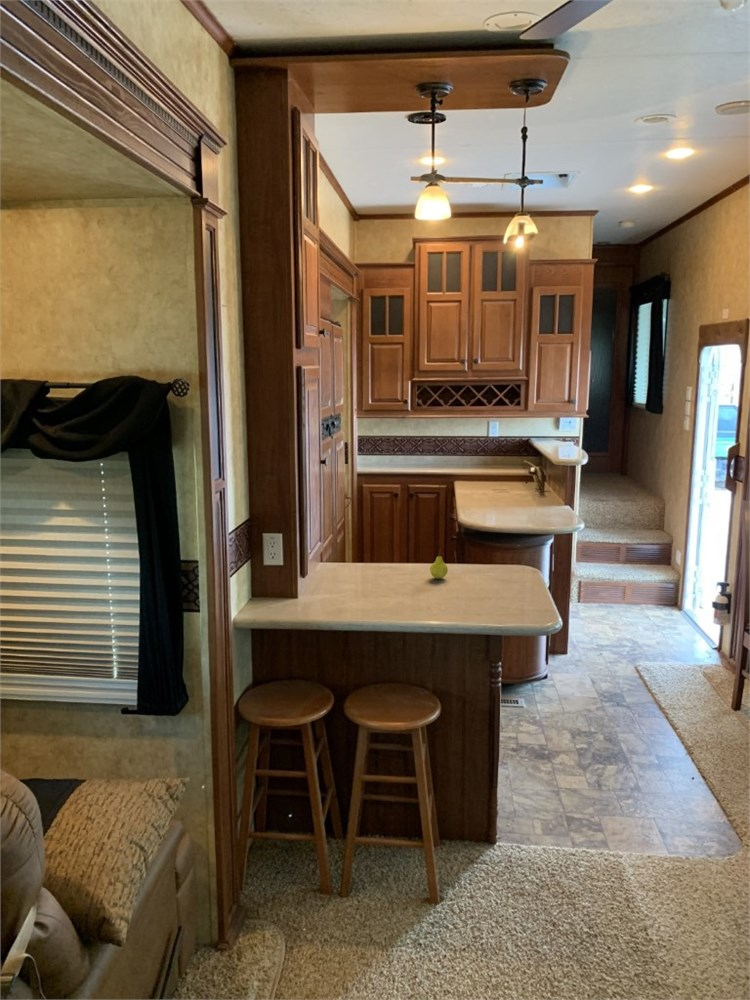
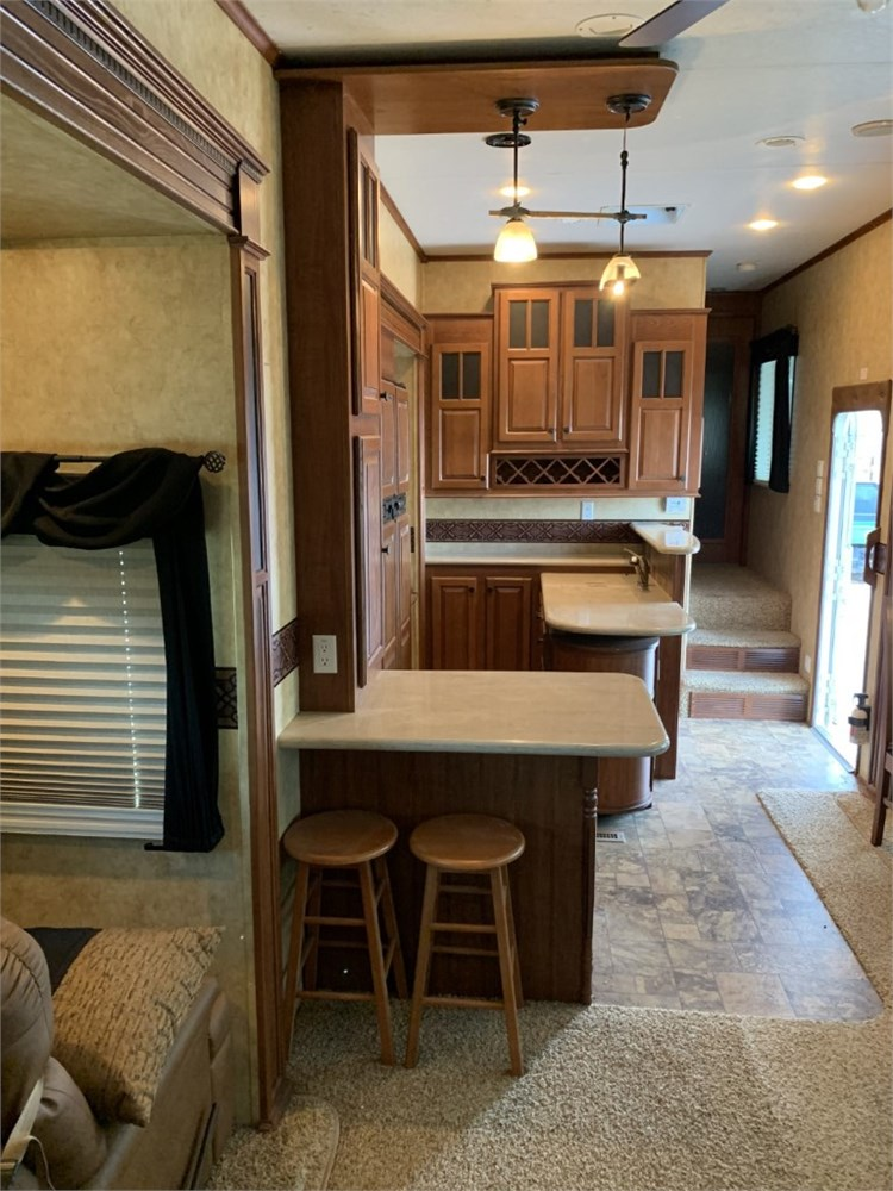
- fruit (438, 563)
